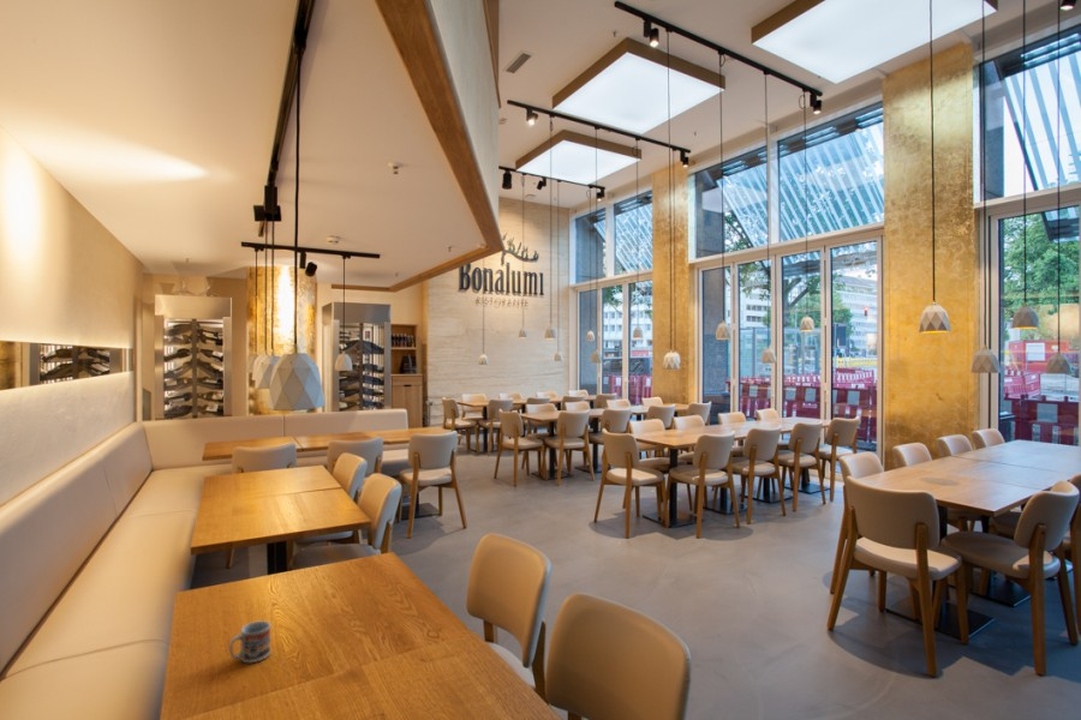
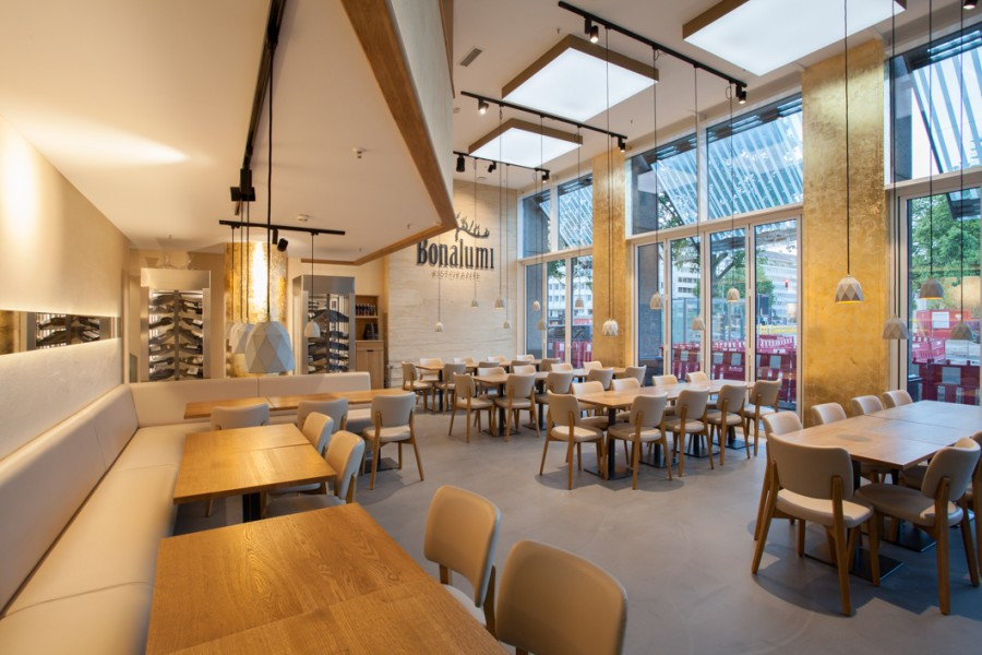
- cup (250, 643)
